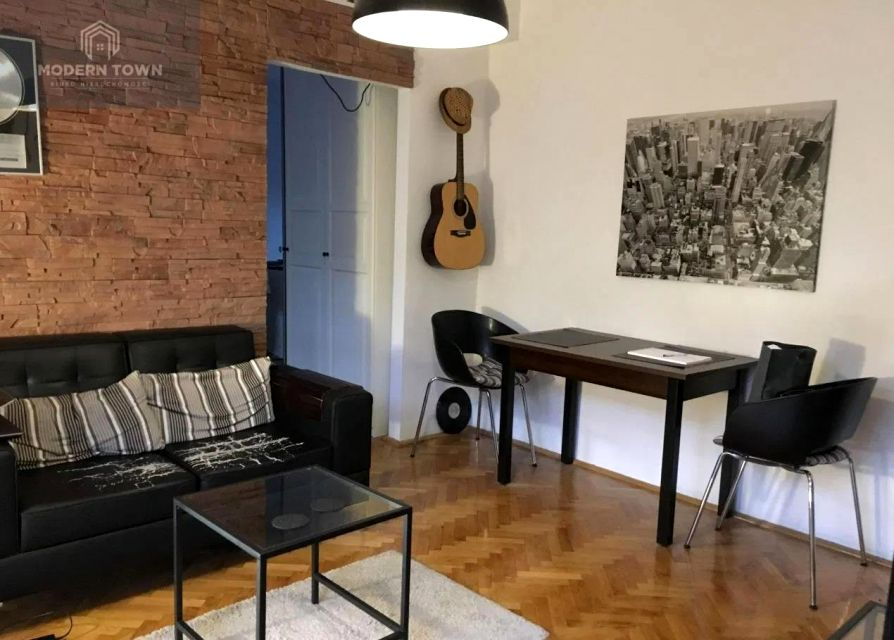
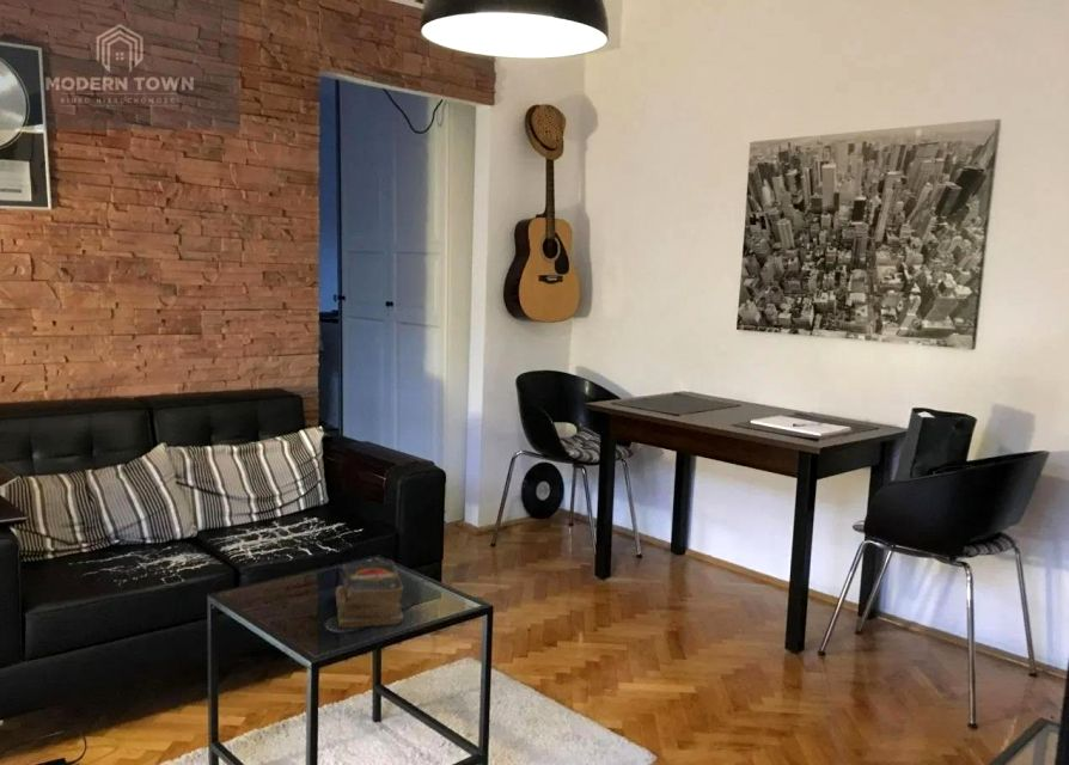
+ books (367, 590)
